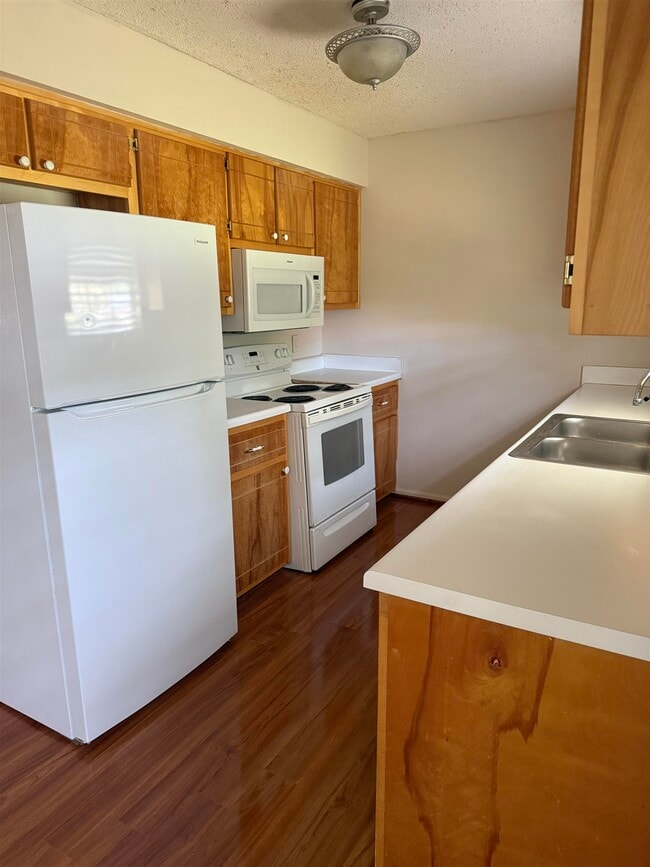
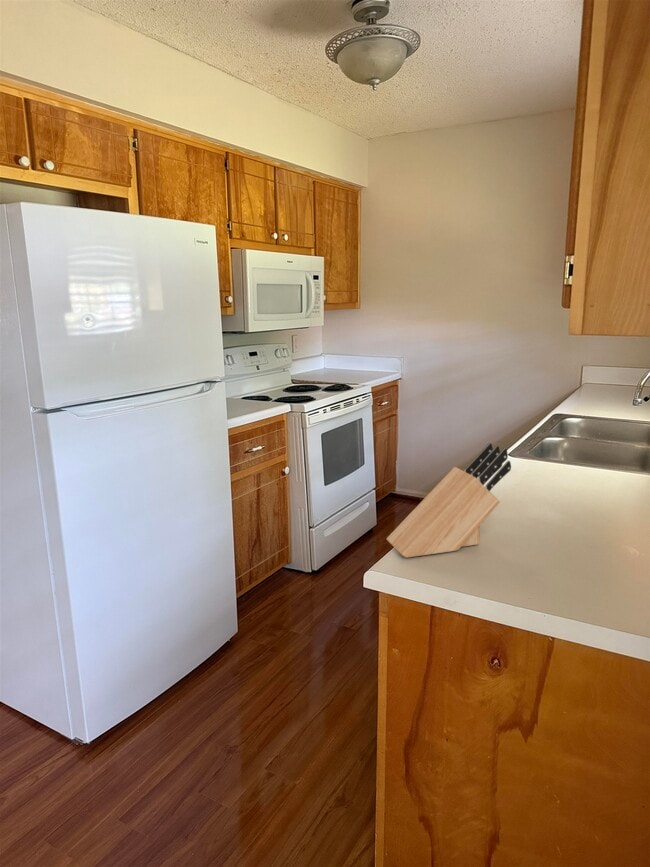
+ knife block (451, 496)
